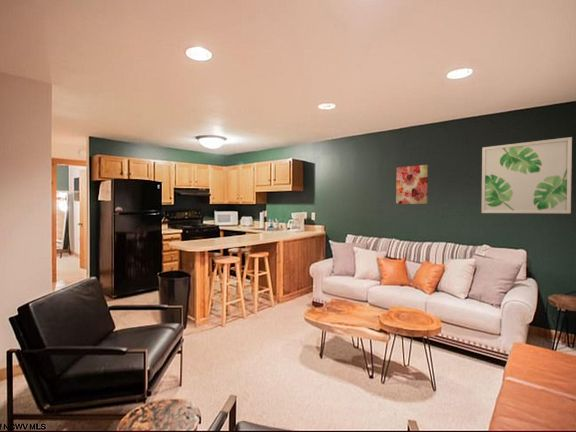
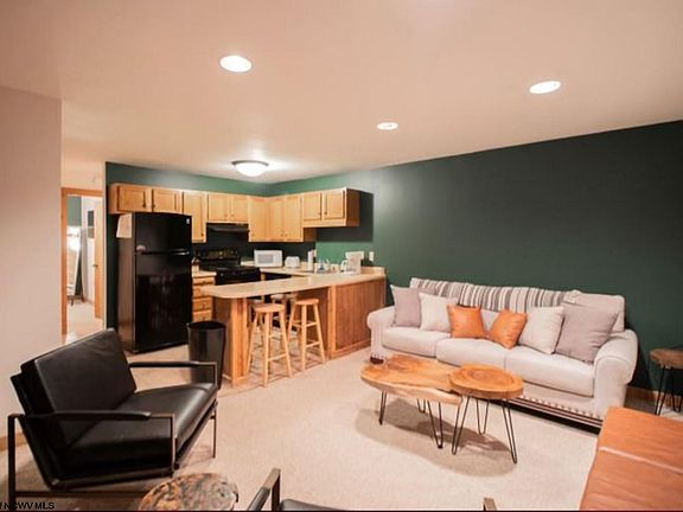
- wall art (523, 178)
- wall art (411, 185)
